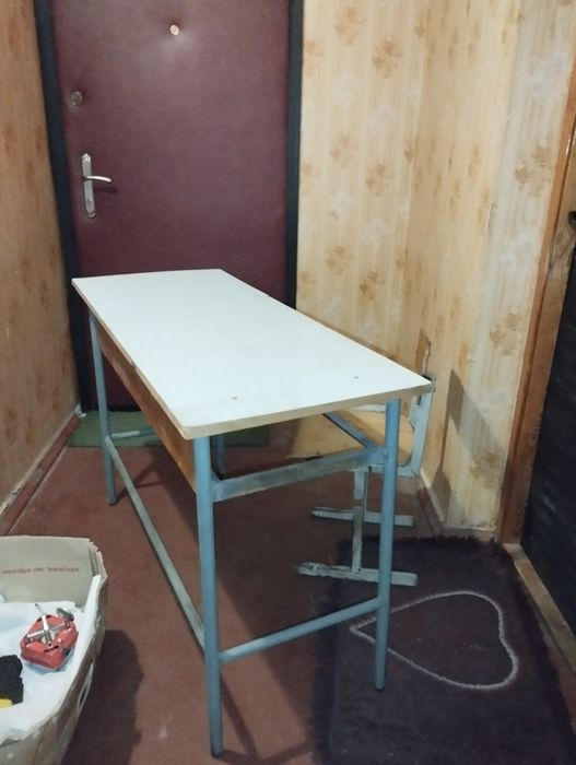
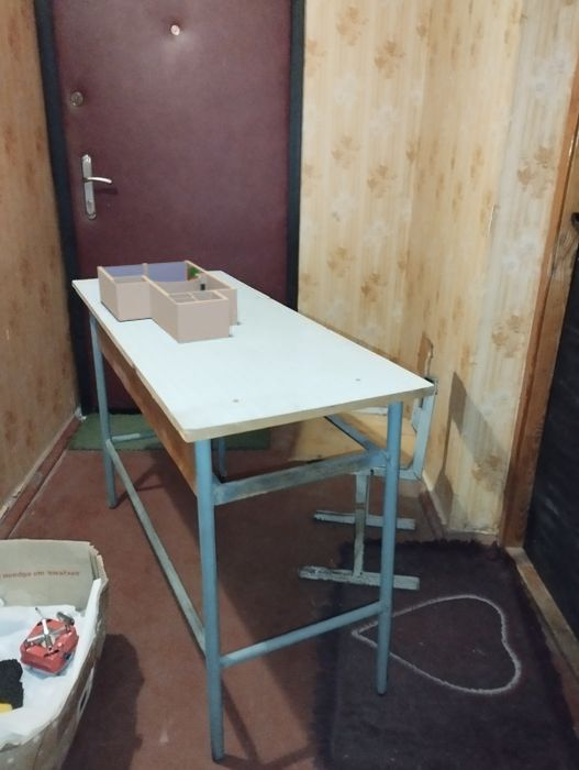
+ desk organizer (168, 298)
